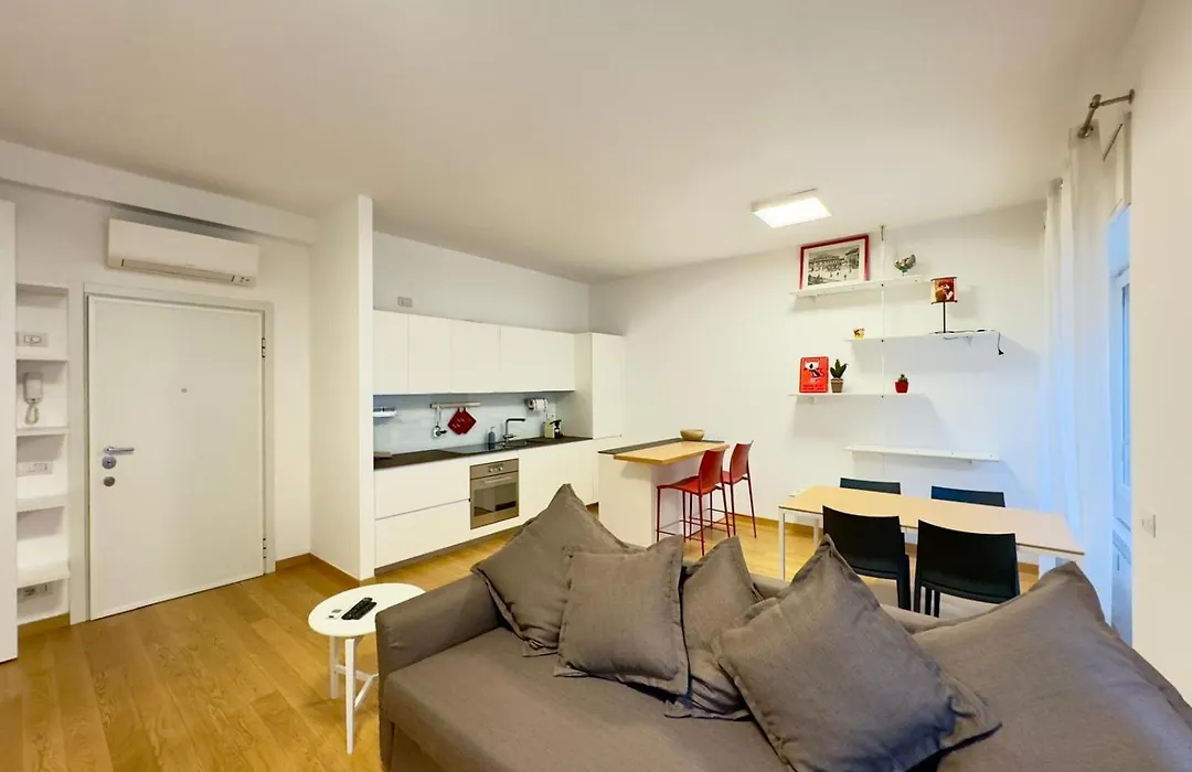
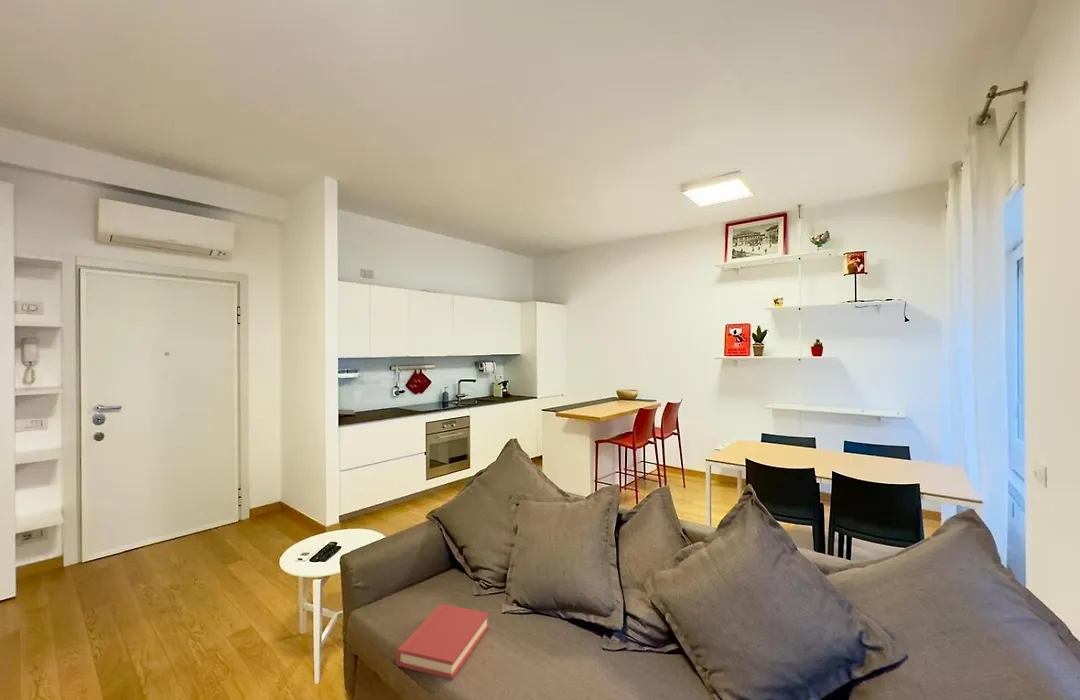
+ hardback book (445, 637)
